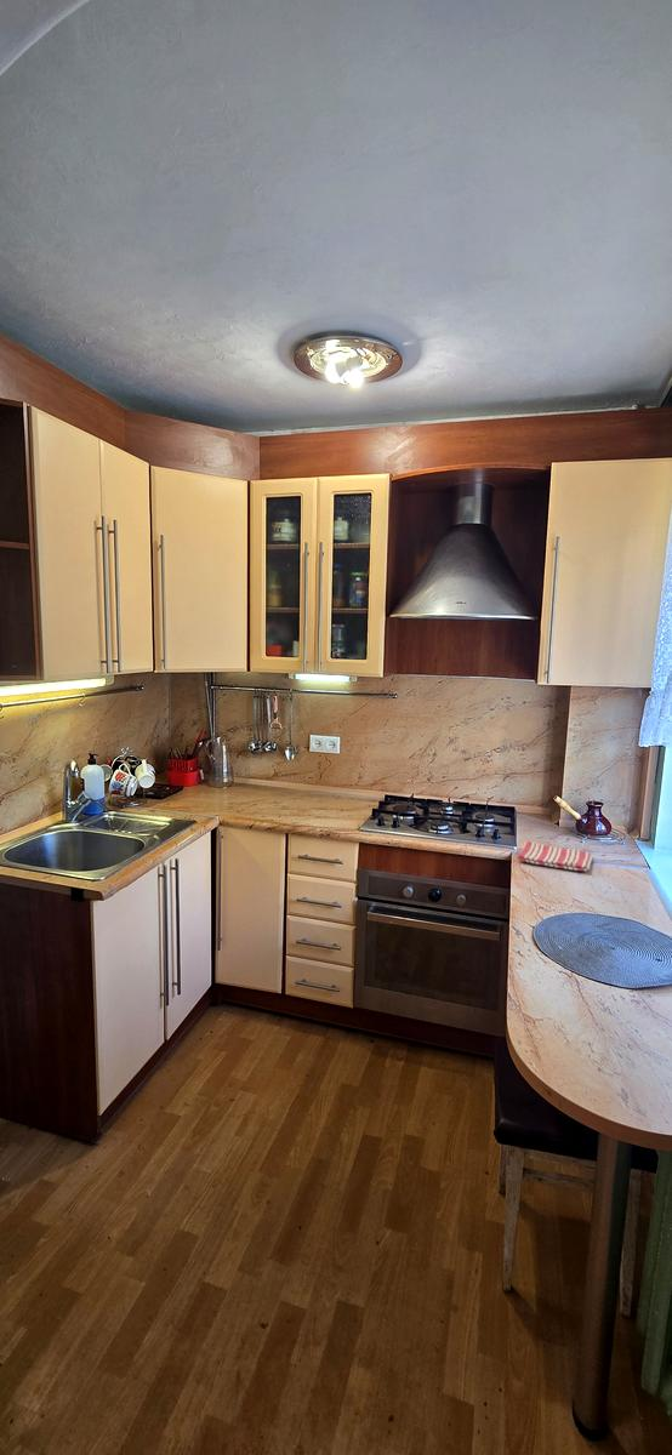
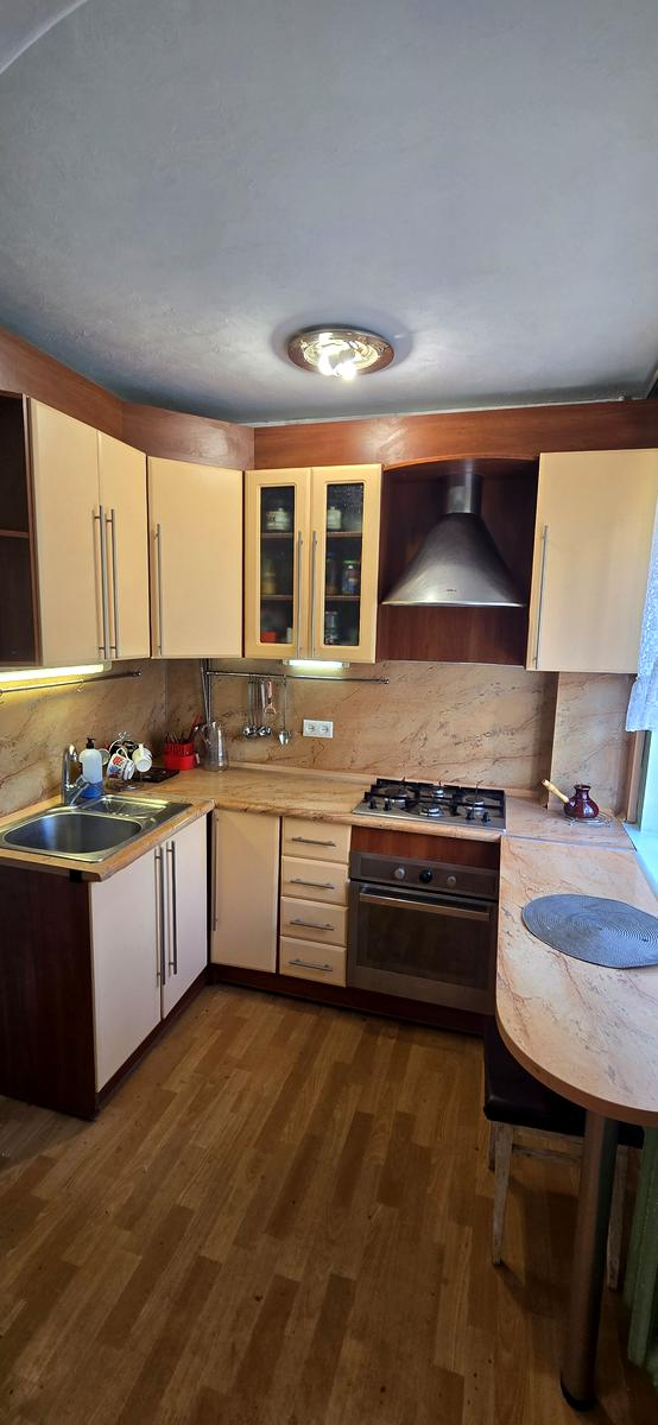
- dish towel (554, 855)
